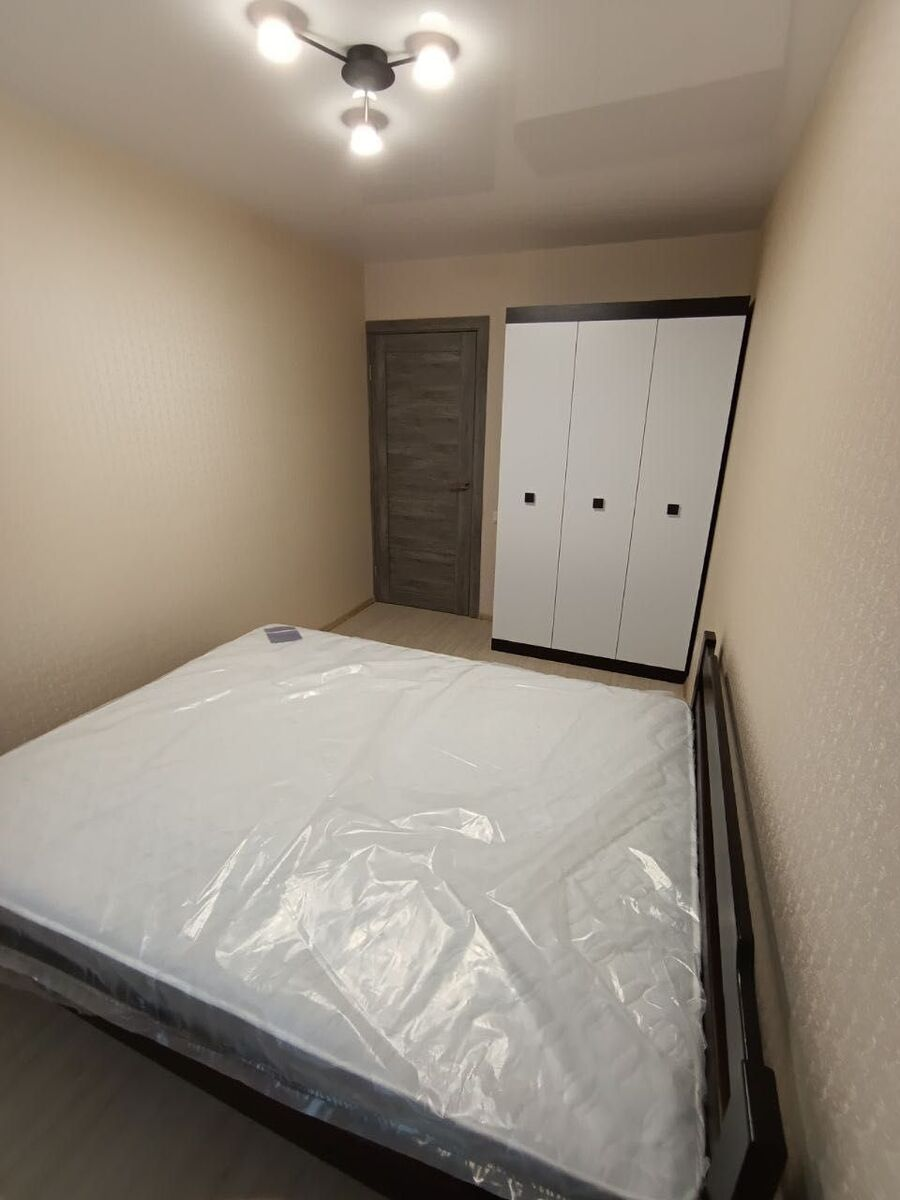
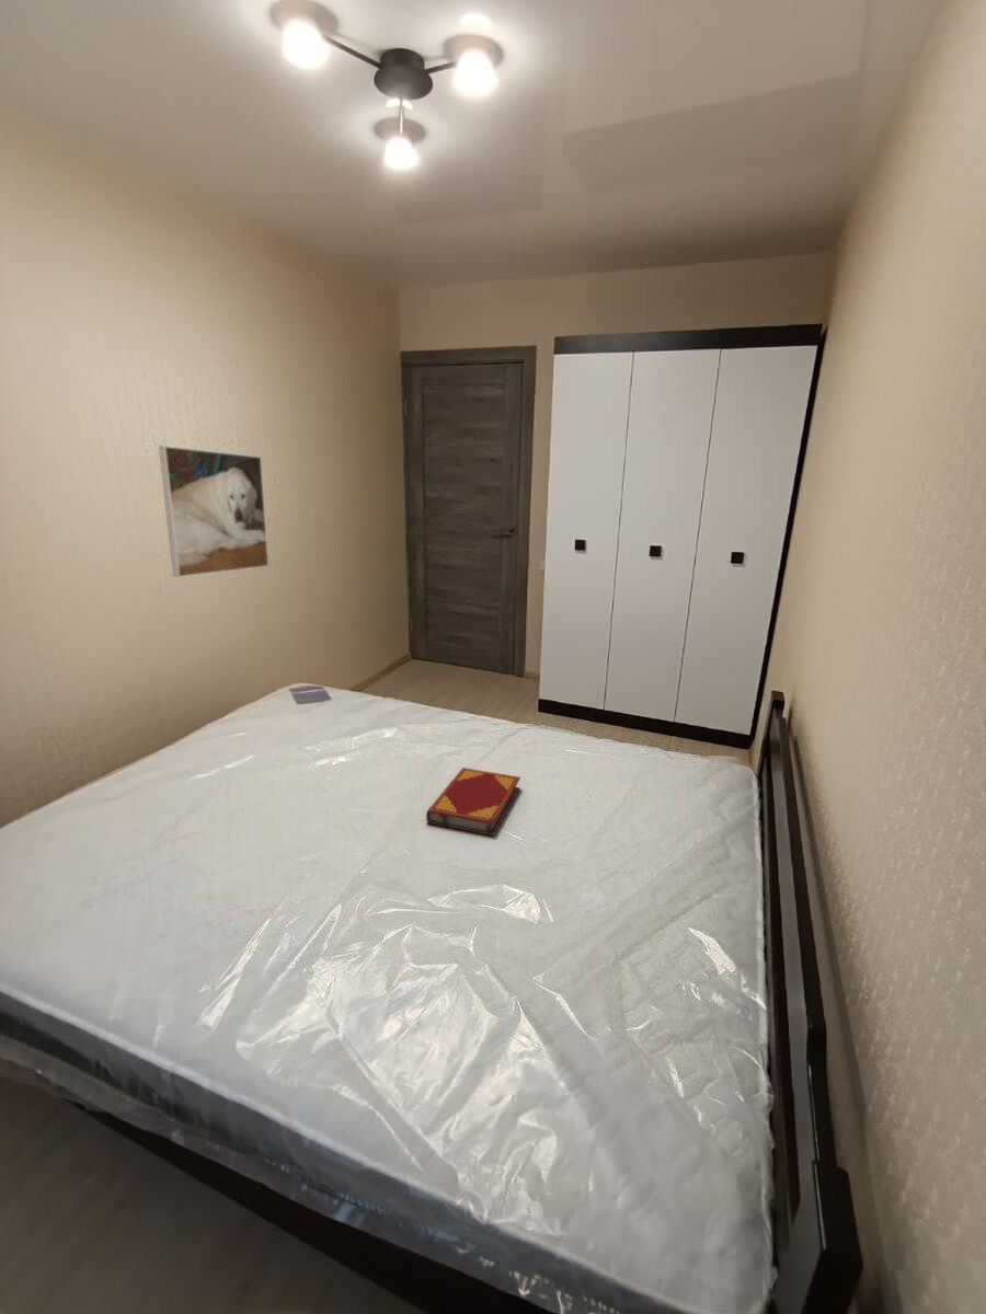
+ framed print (219, 512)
+ hardback book (475, 798)
